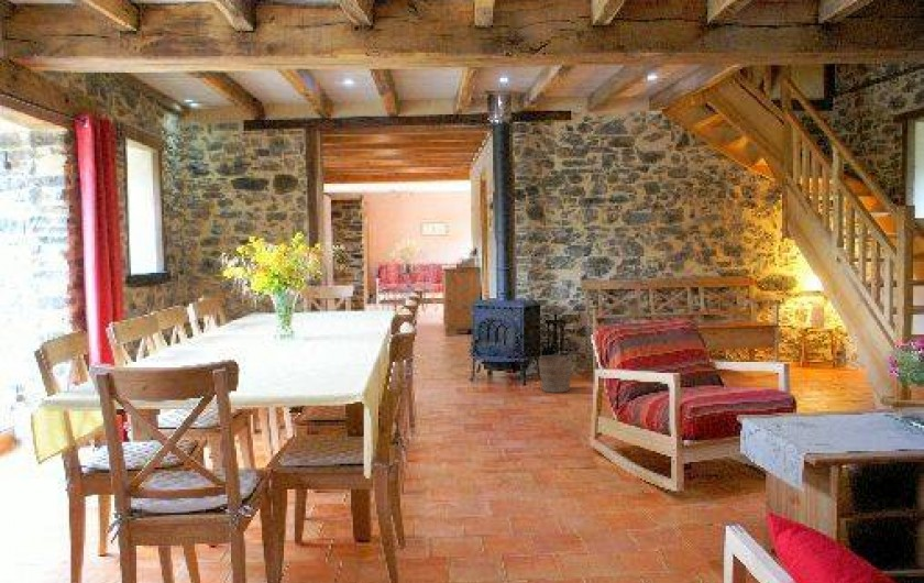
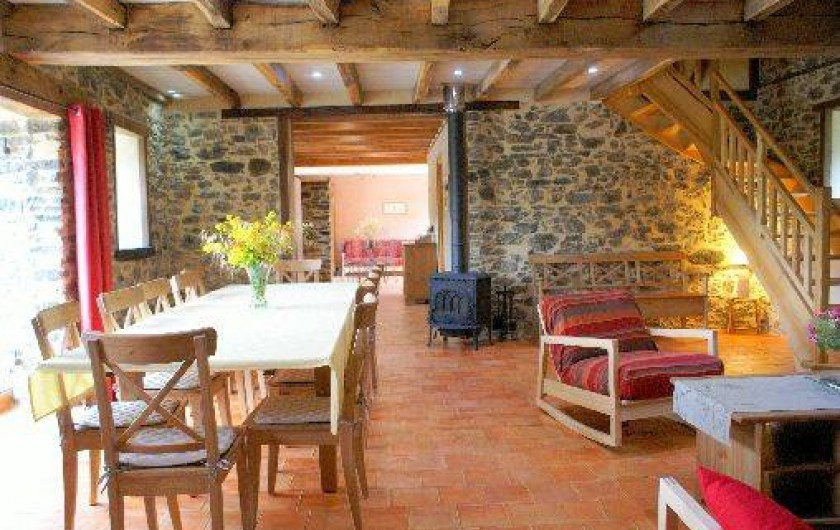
- bucket (556, 373)
